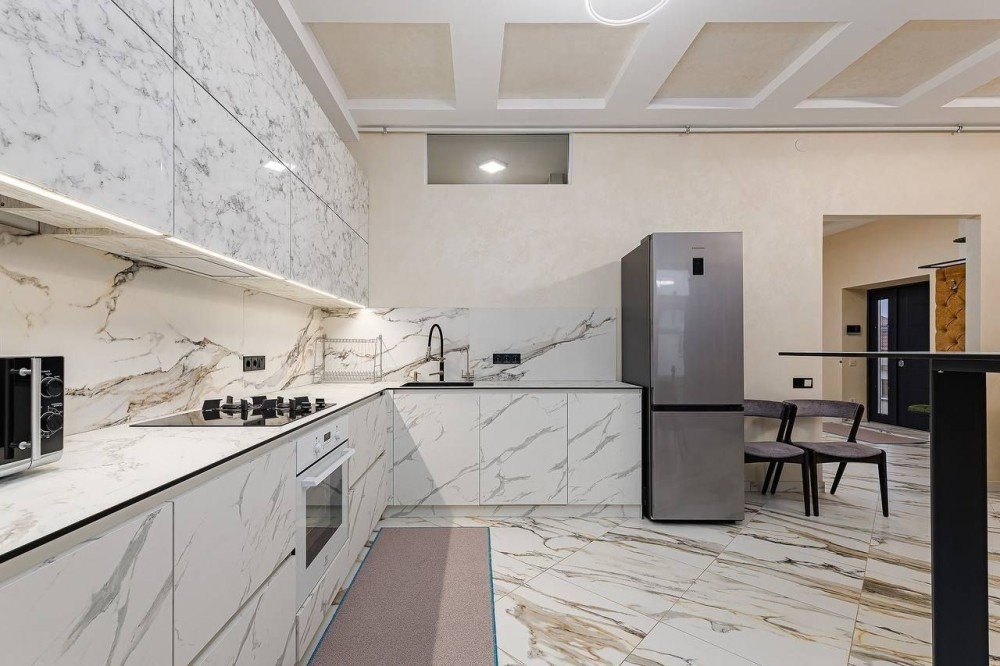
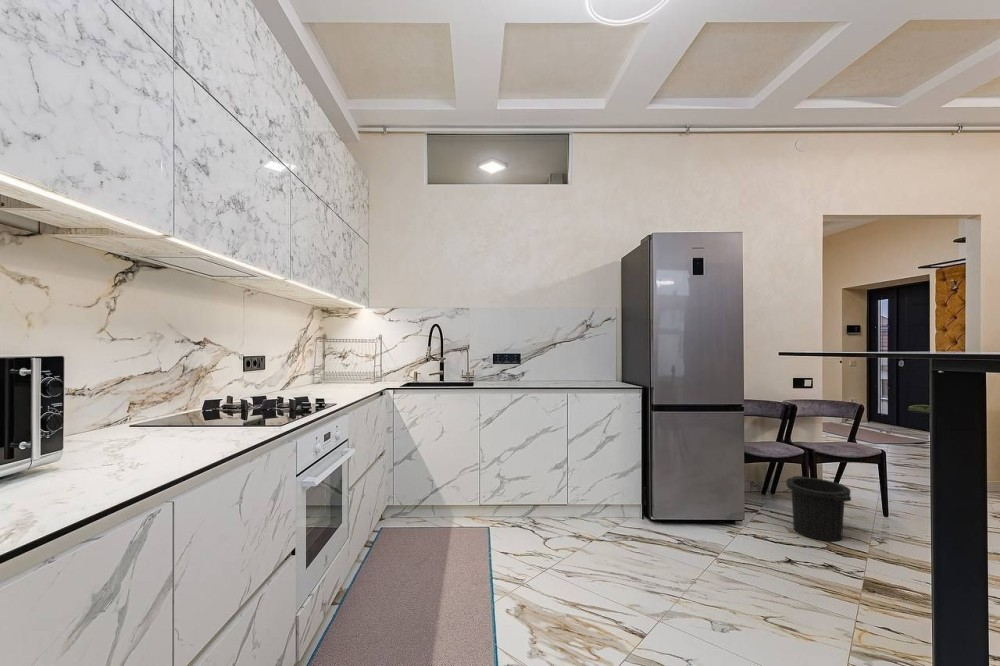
+ trash can (817, 508)
